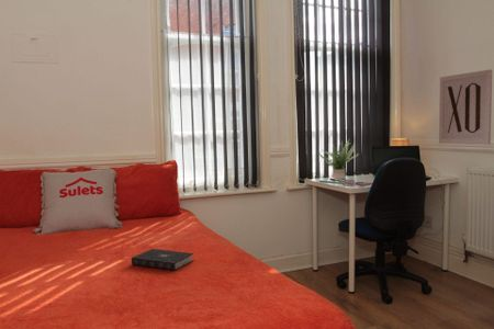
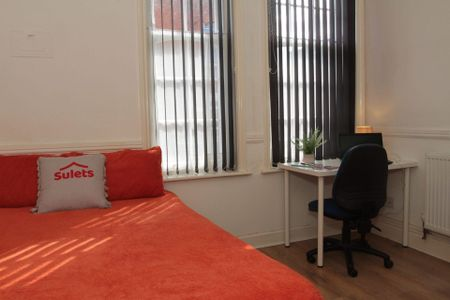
- book (162, 259)
- wall art (463, 109)
